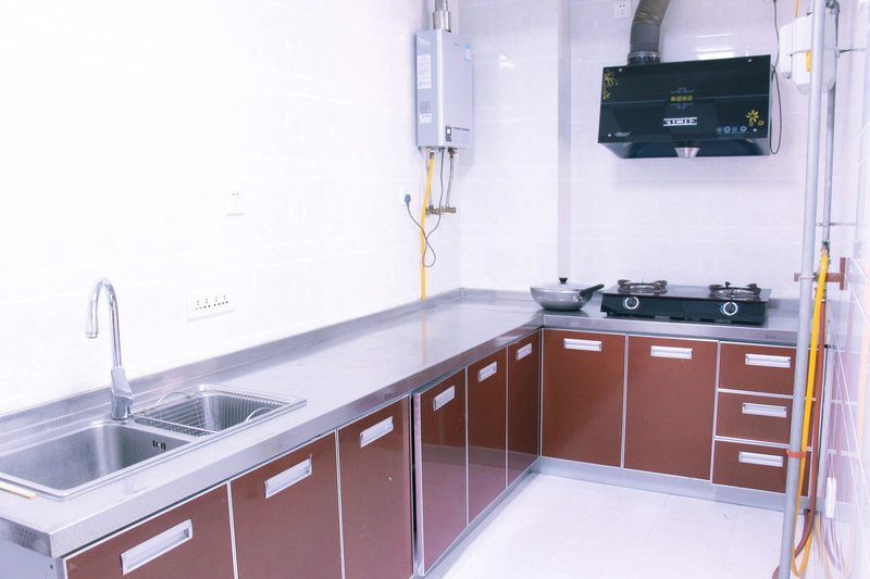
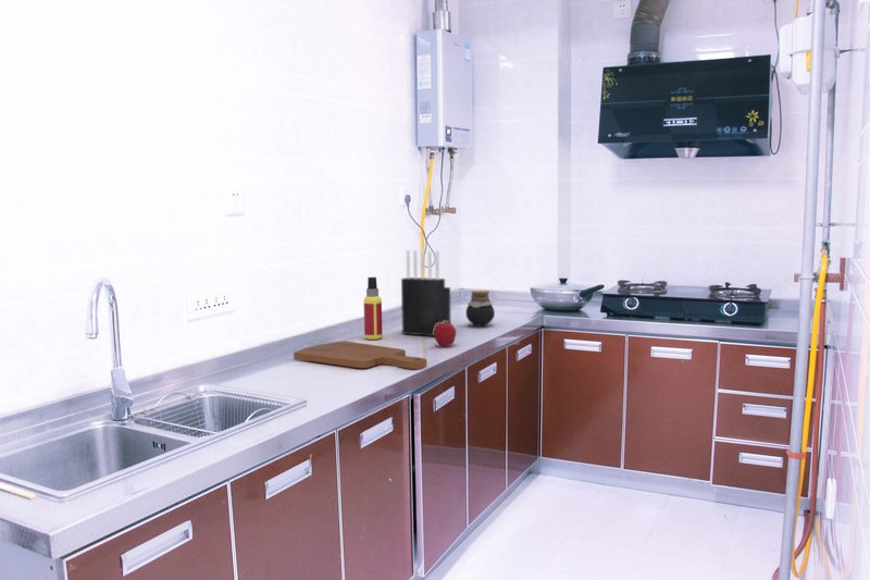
+ fruit (445, 332)
+ jar (481, 308)
+ cutting board (357, 354)
+ knife block (426, 292)
+ spray bottle (372, 308)
